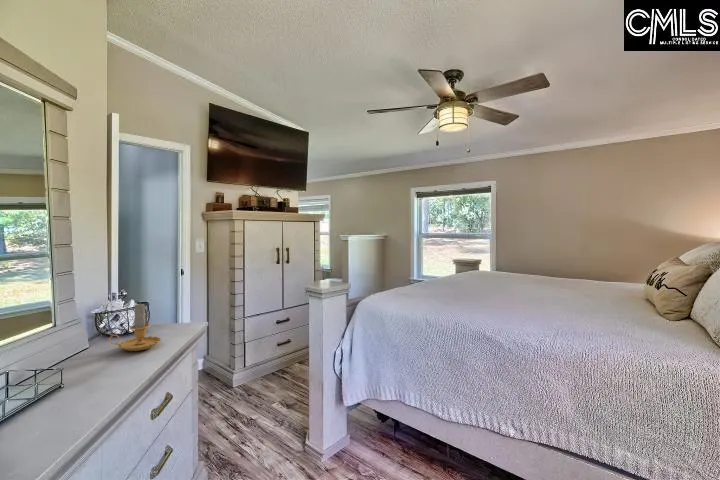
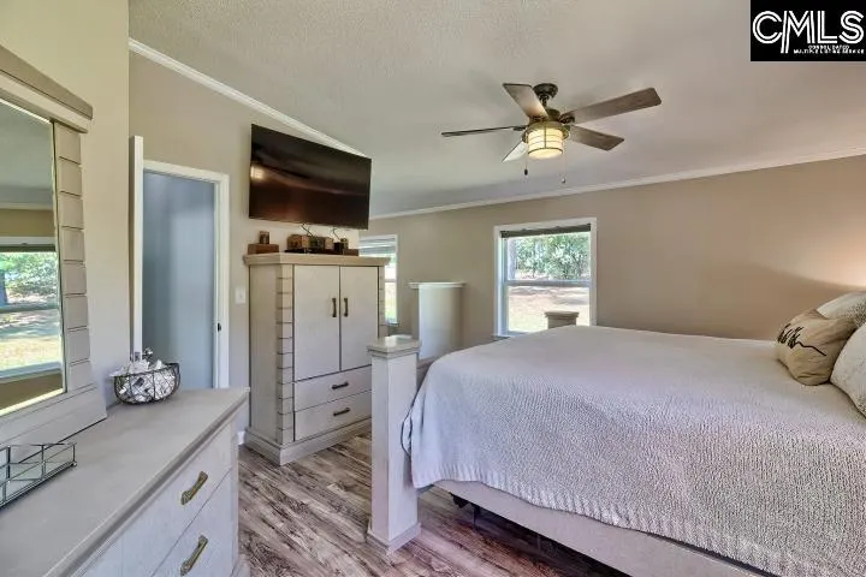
- candle (135, 325)
